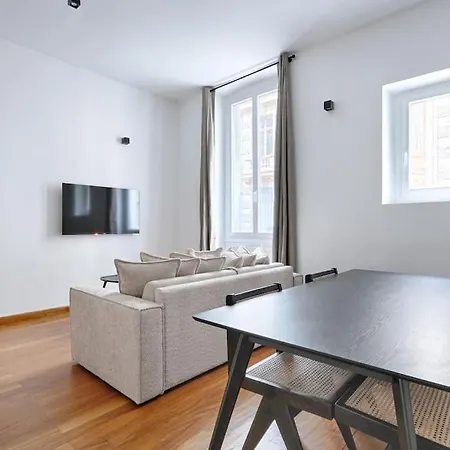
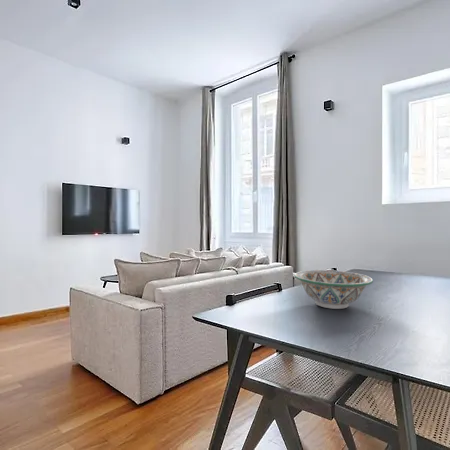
+ decorative bowl (332, 290)
